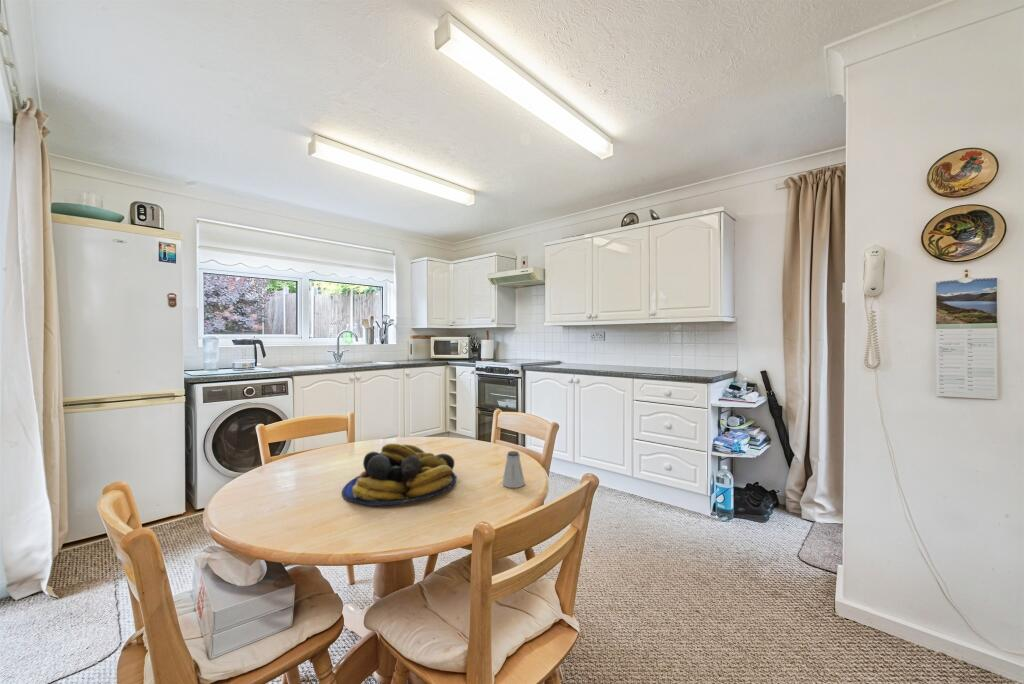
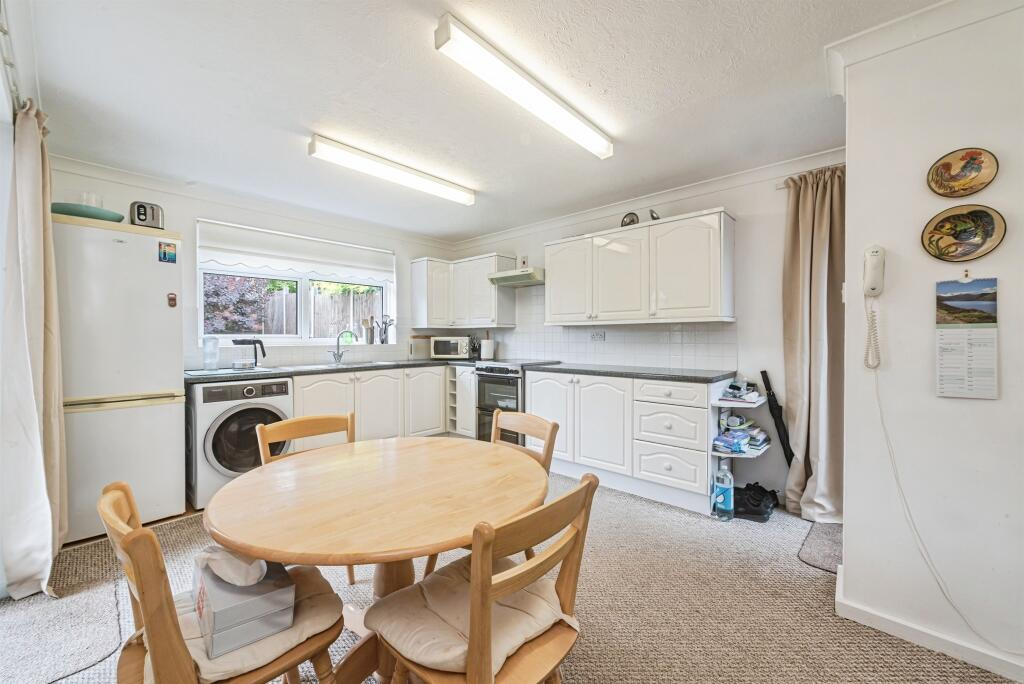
- fruit bowl (401, 464)
- saltshaker (513, 468)
